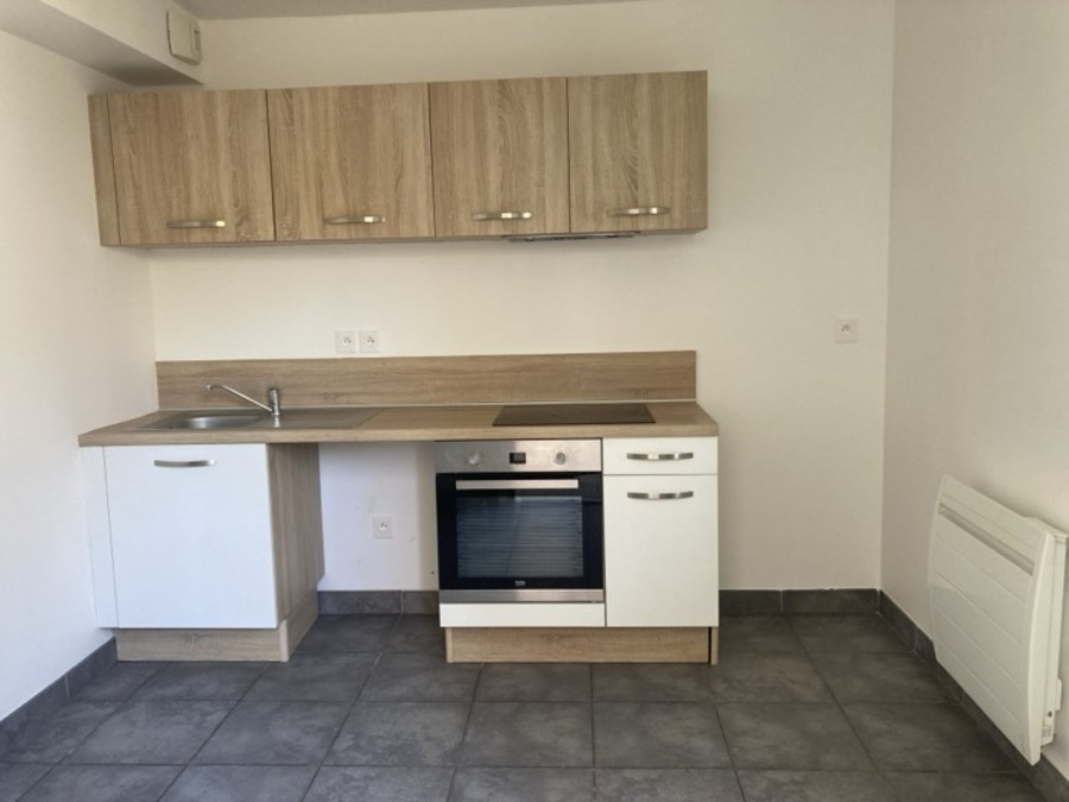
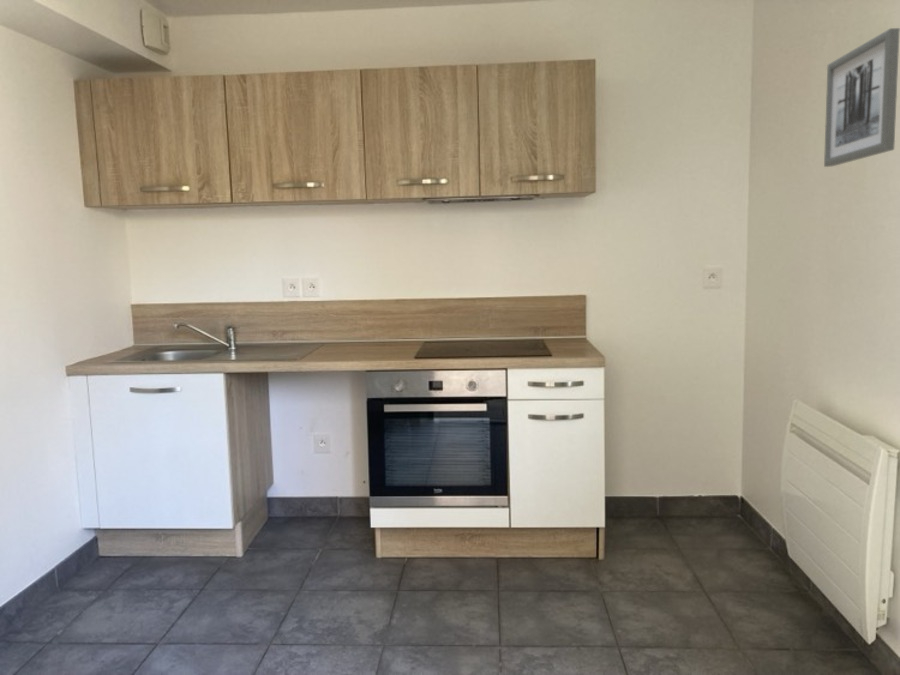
+ wall art (858, 104)
